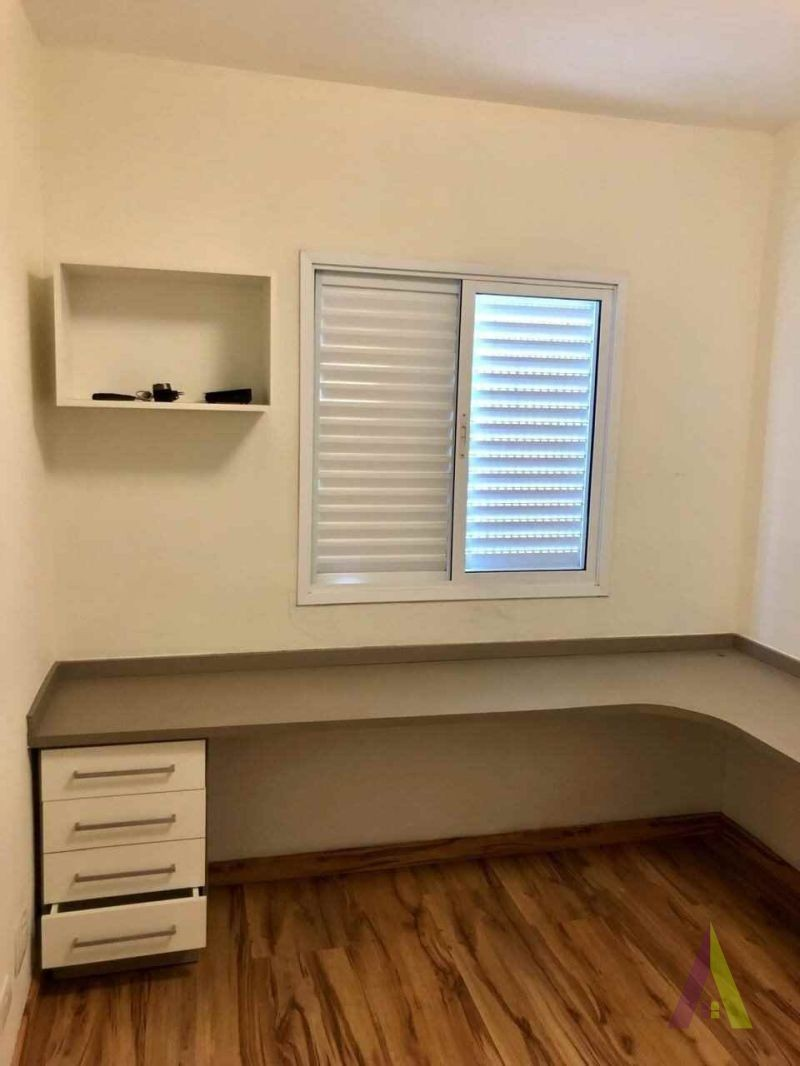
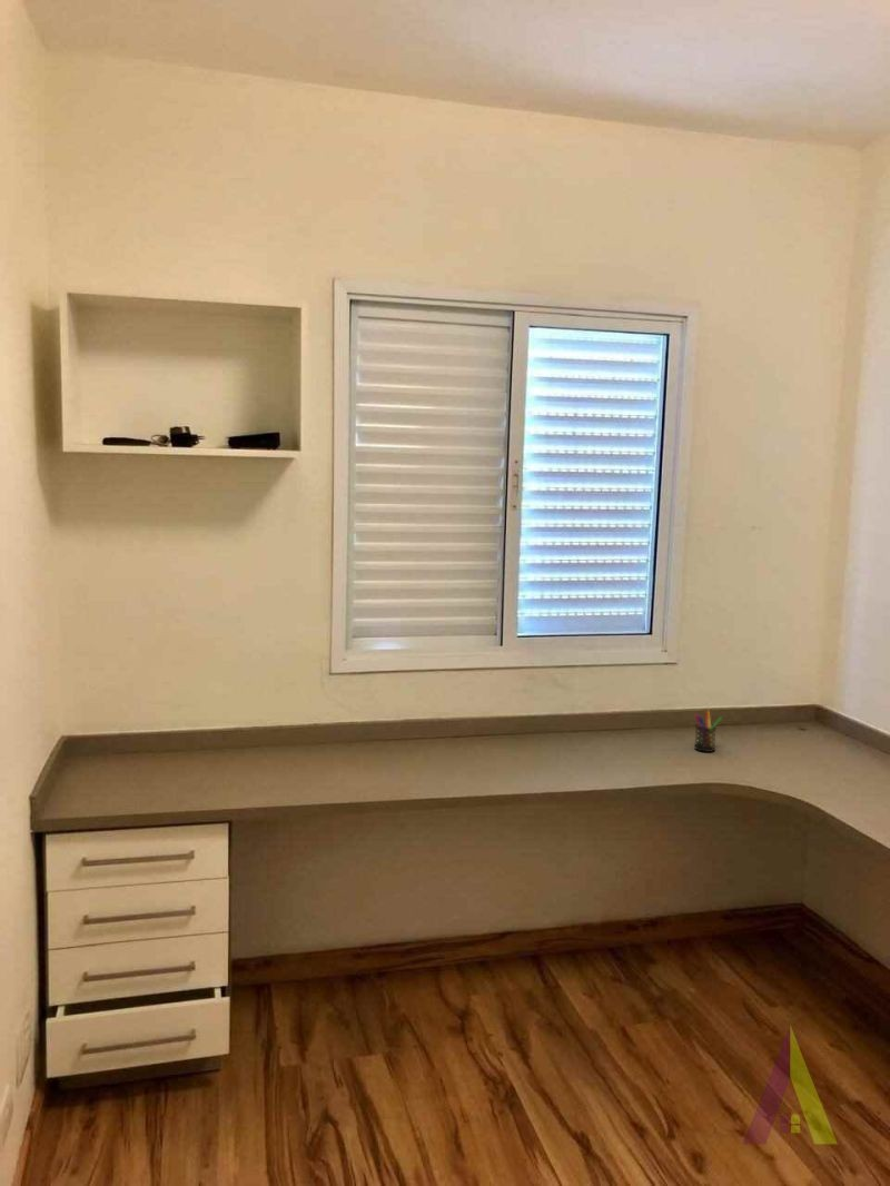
+ pen holder (708, 729)
